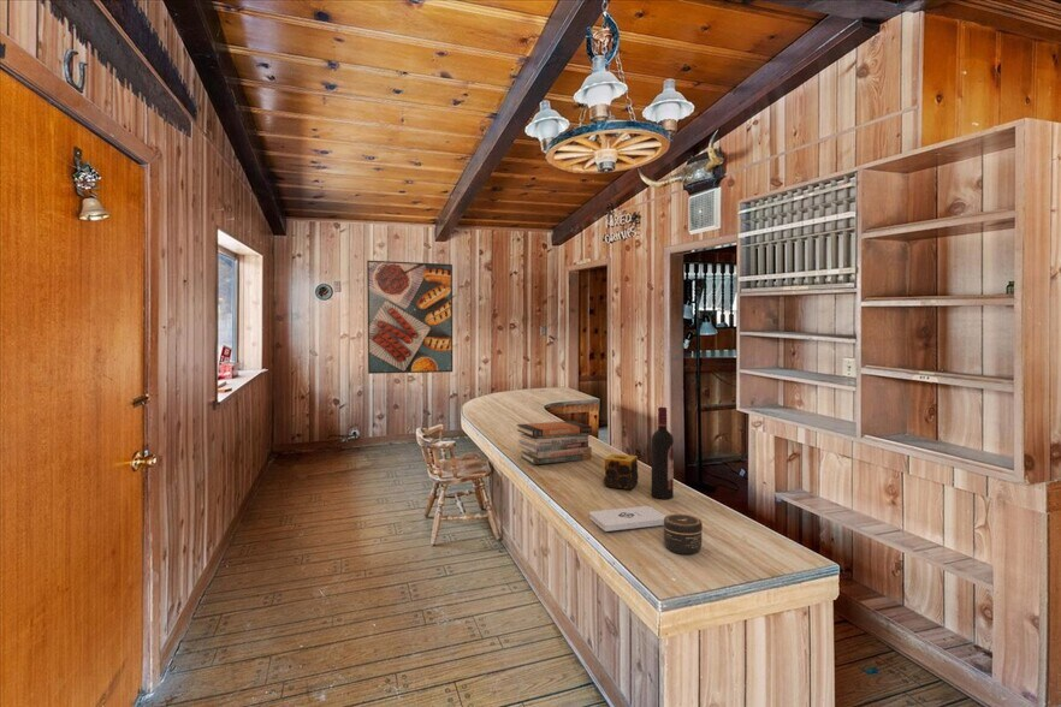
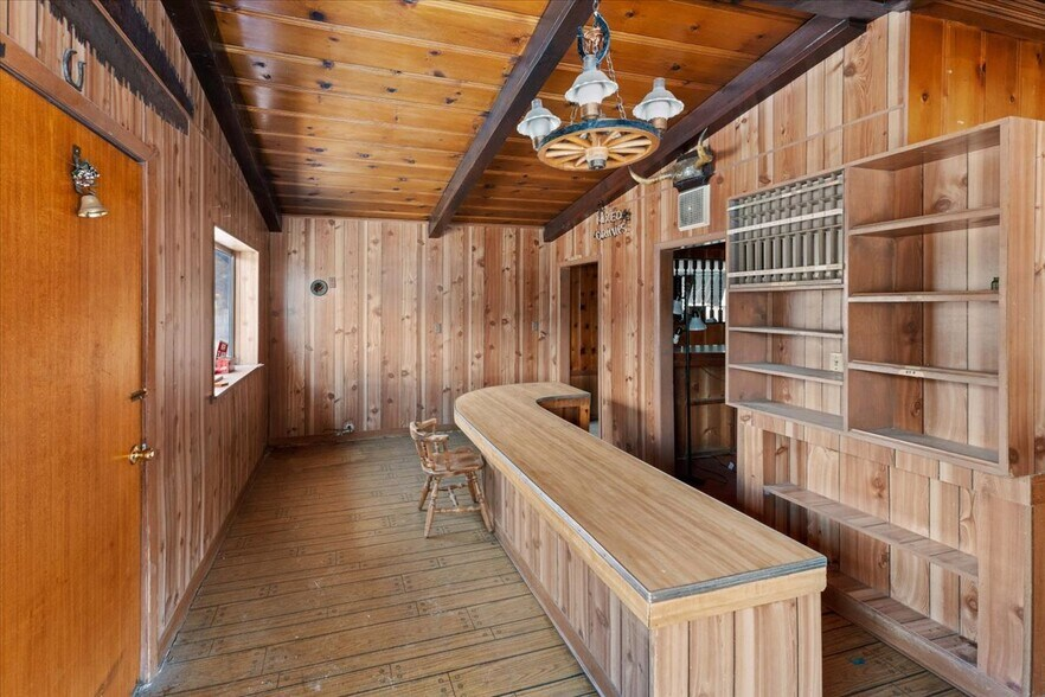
- wine bottle (662, 451)
- notepad (628, 517)
- candle (621, 470)
- jar (682, 533)
- book stack (553, 441)
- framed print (410, 317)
